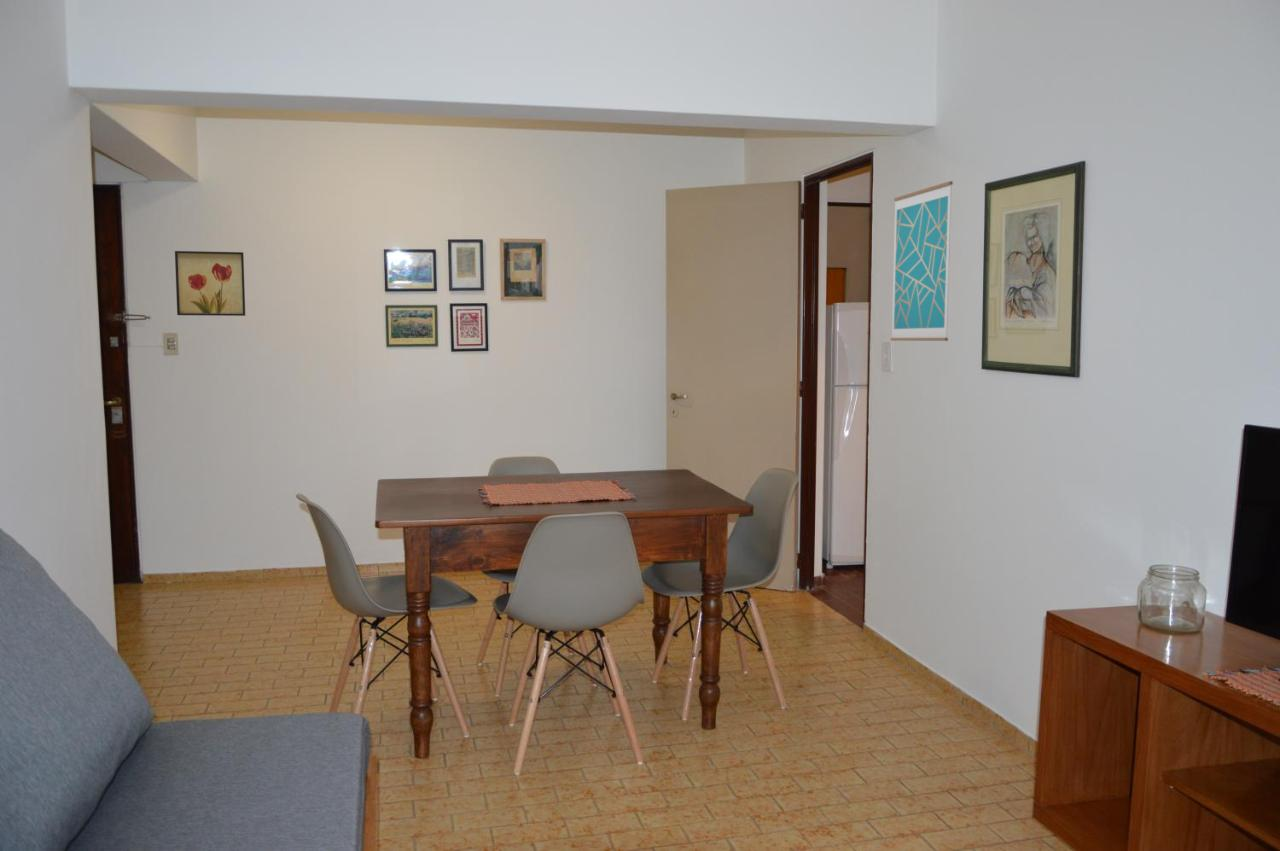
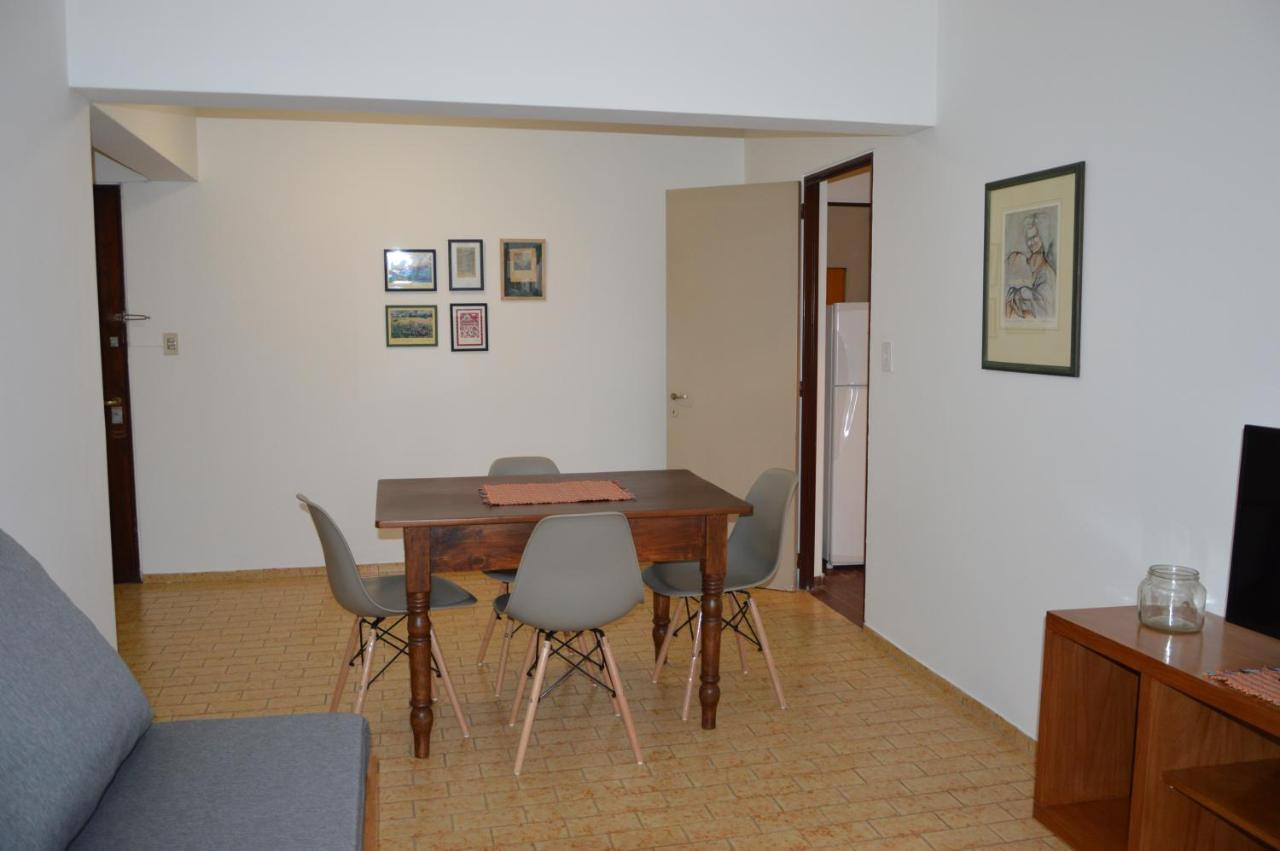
- wall art (919, 265)
- wall art (210, 283)
